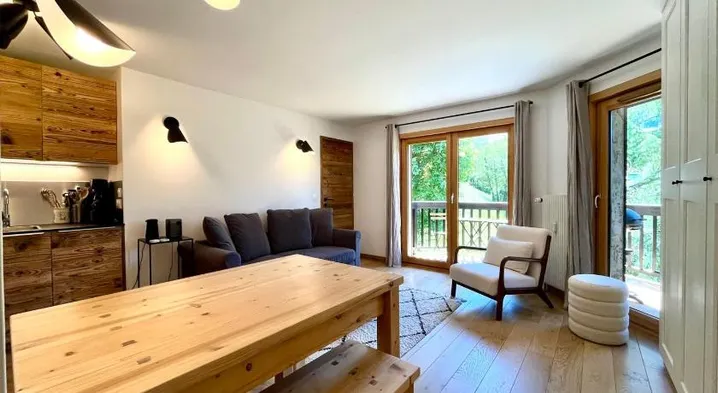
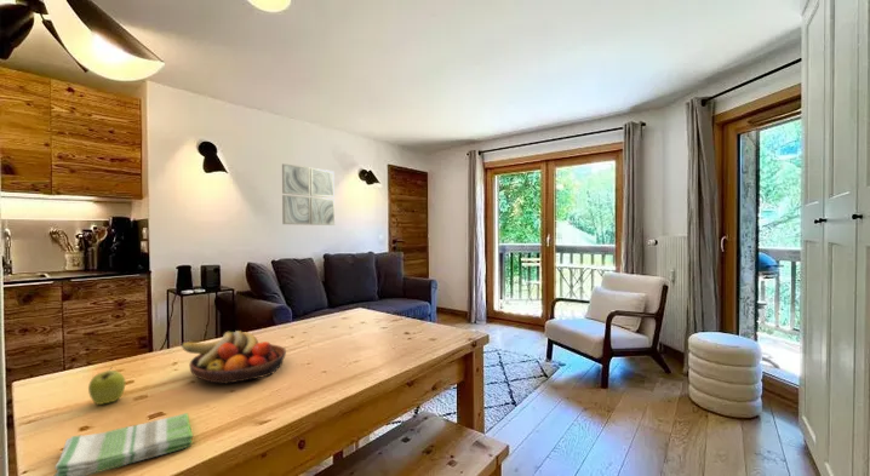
+ wall art (310, 195)
+ fruit bowl (239, 352)
+ dish towel (130, 438)
+ apple (107, 384)
